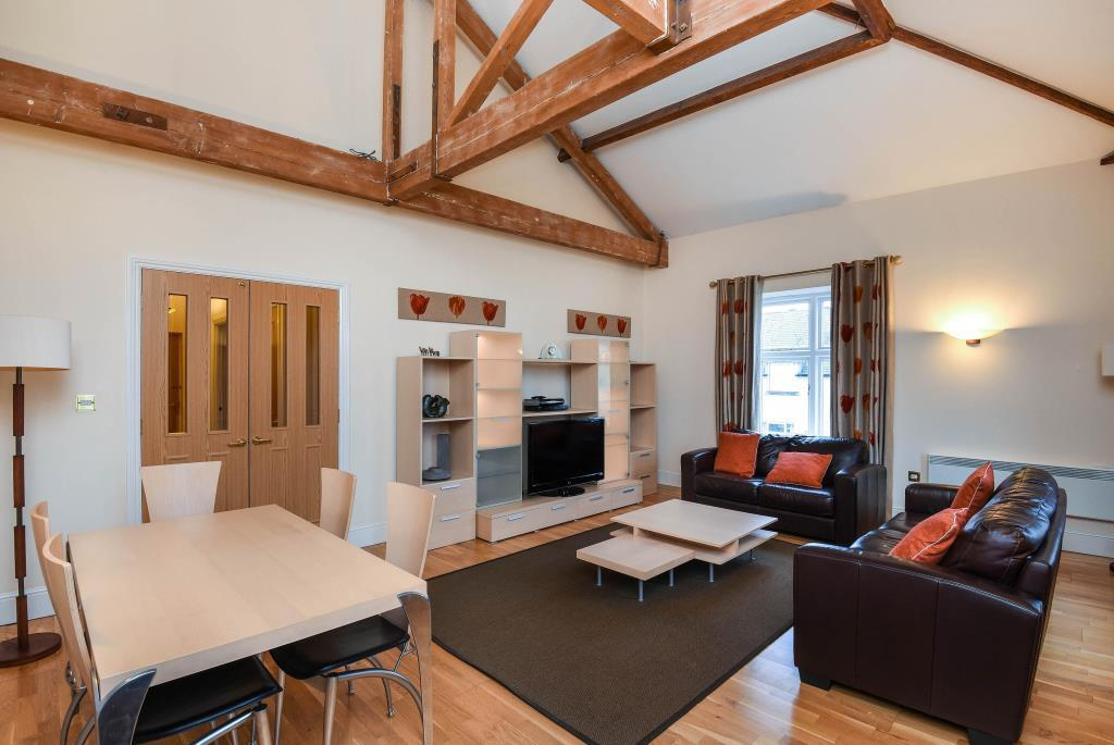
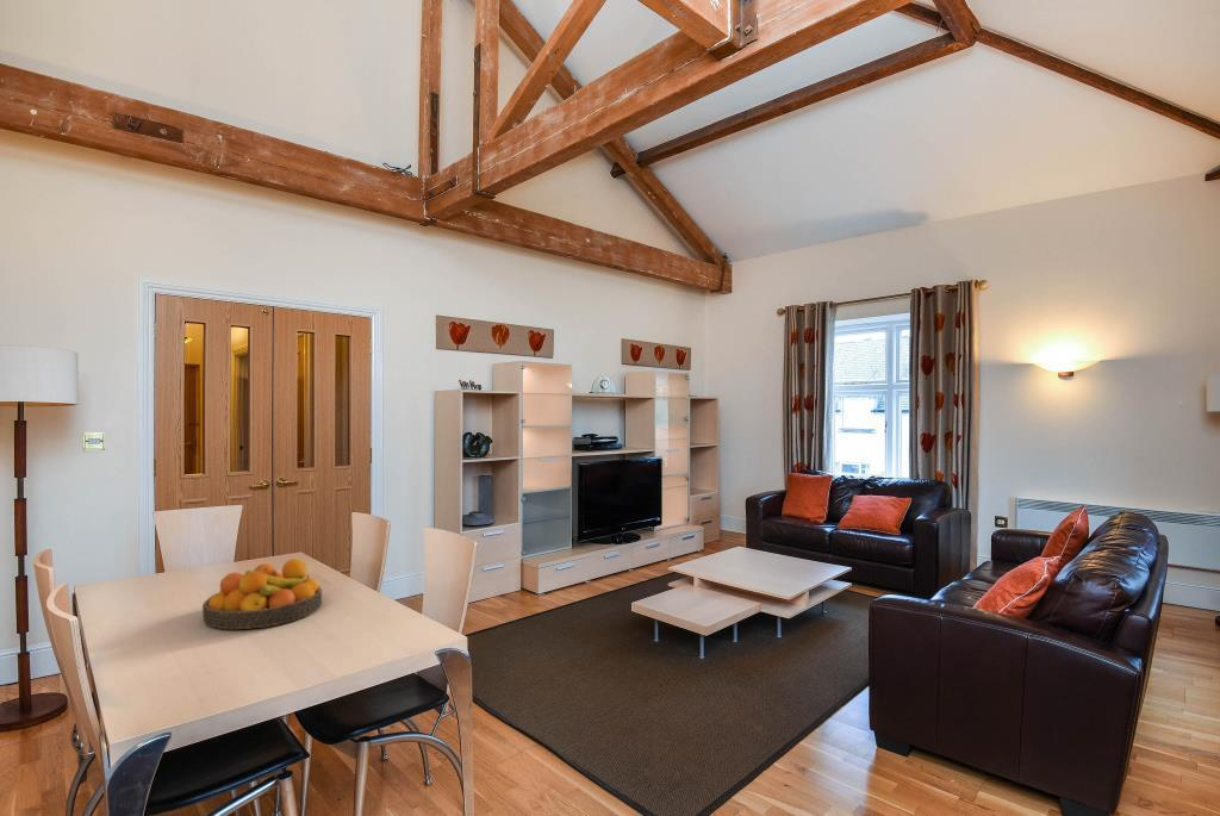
+ fruit bowl (264, 587)
